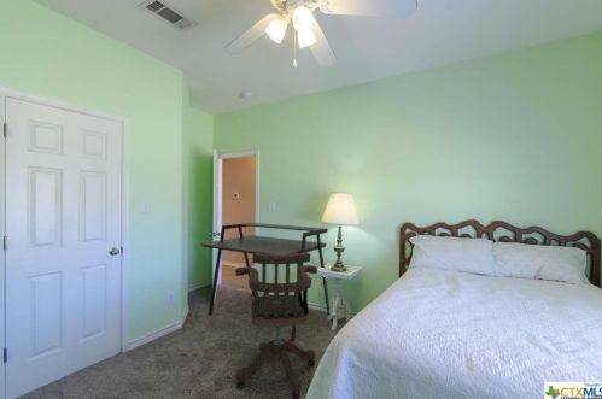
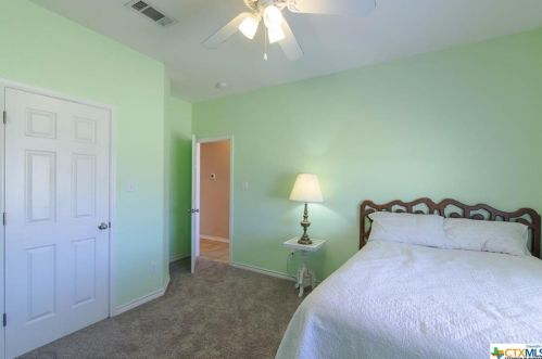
- desk (251, 264)
- office chair (279, 311)
